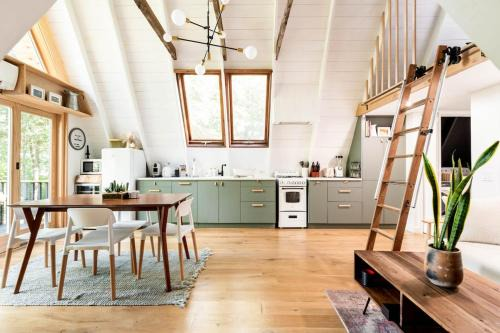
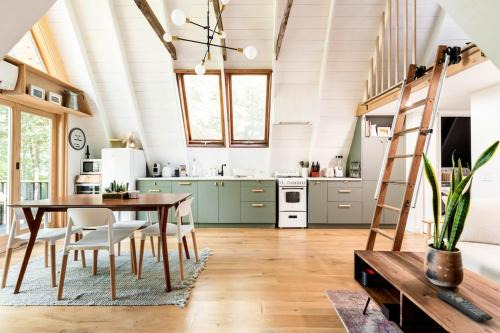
+ remote control (461, 304)
